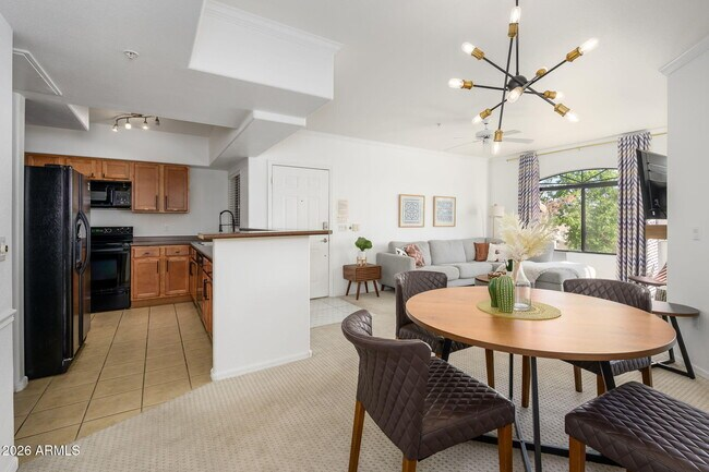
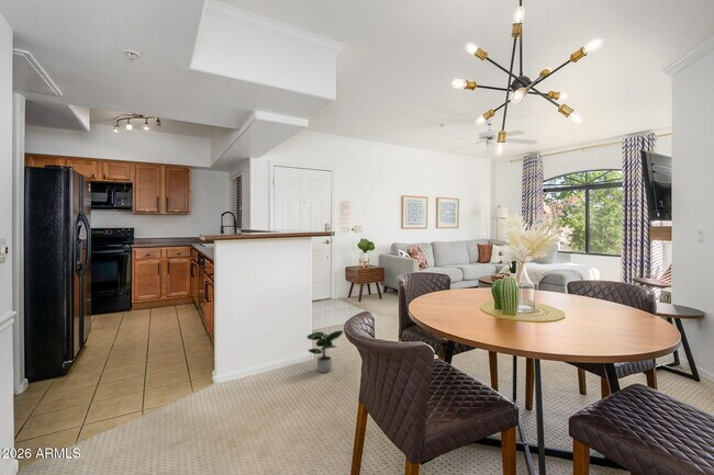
+ potted plant (322, 349)
